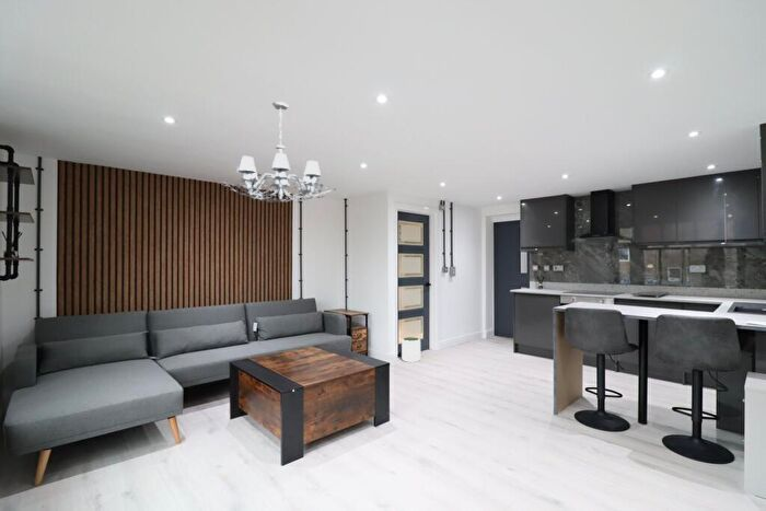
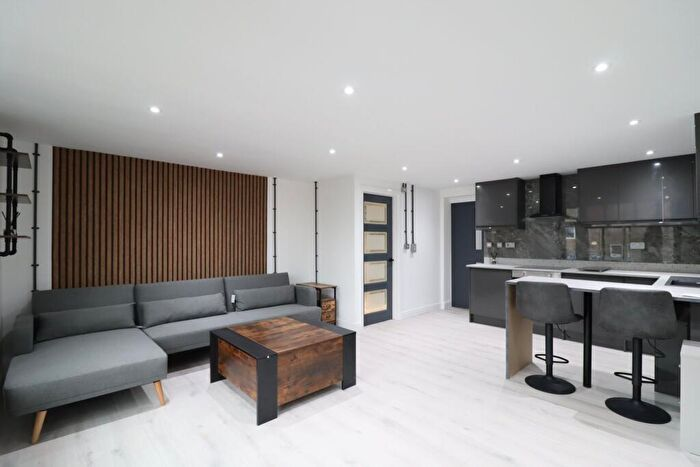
- plant pot (410, 349)
- chandelier (280, 152)
